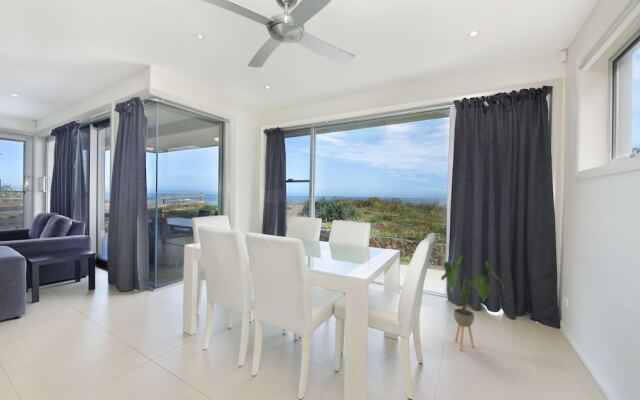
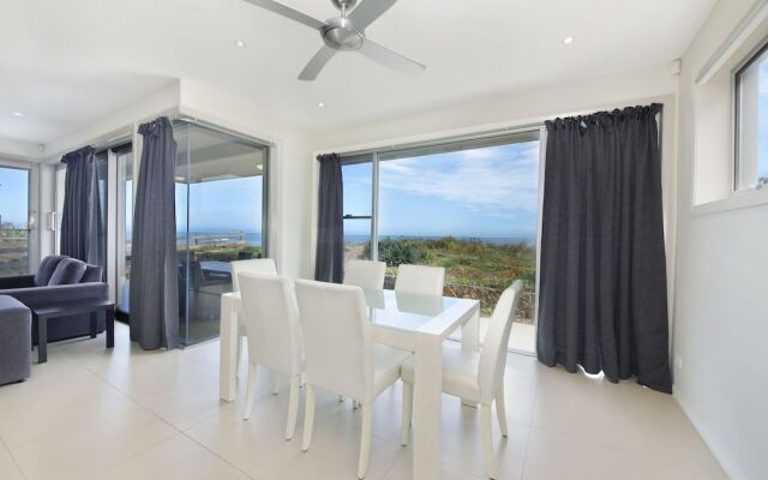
- house plant (468, 304)
